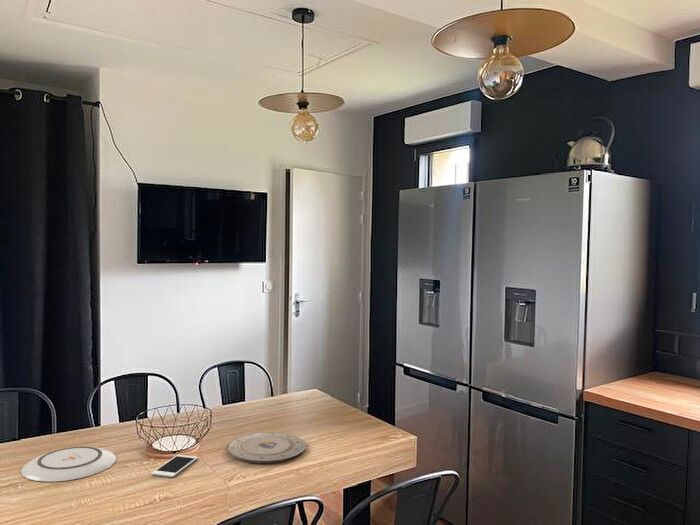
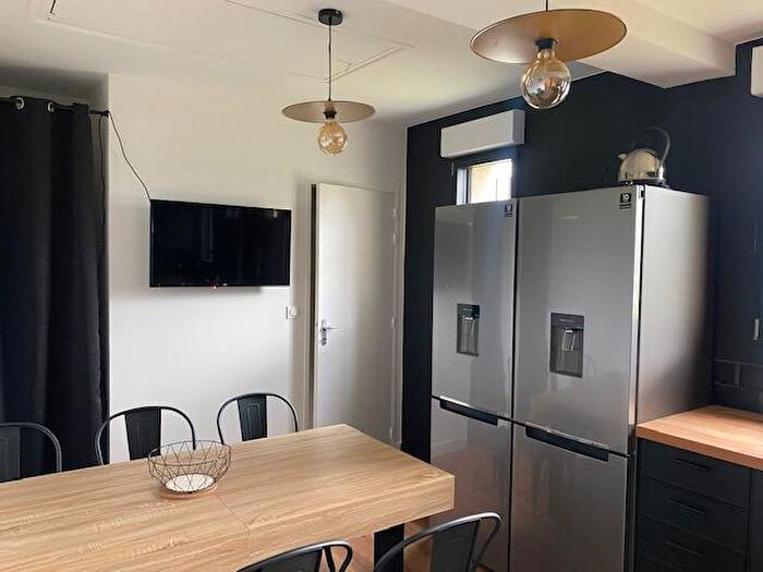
- cell phone (175, 465)
- plate (266, 447)
- plate (70, 460)
